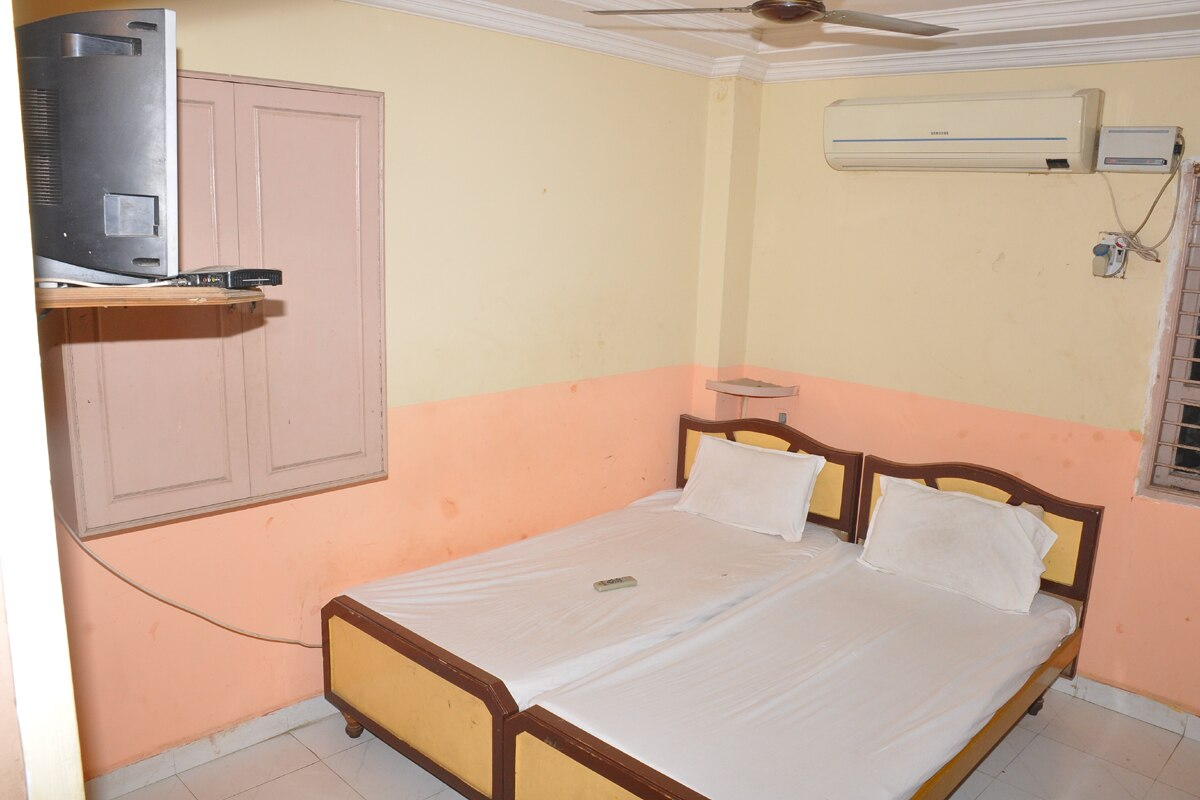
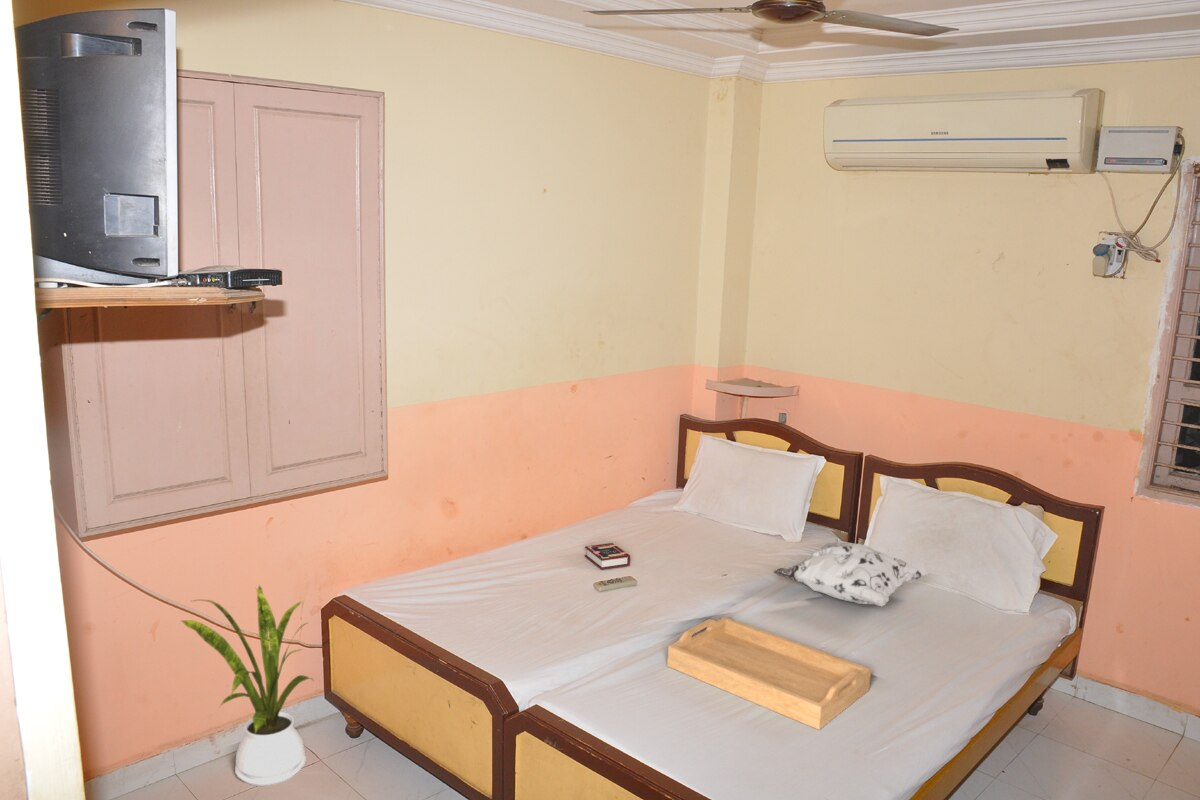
+ book (607, 555)
+ house plant (258, 678)
+ decorative pillow (851, 572)
+ serving tray (767, 664)
